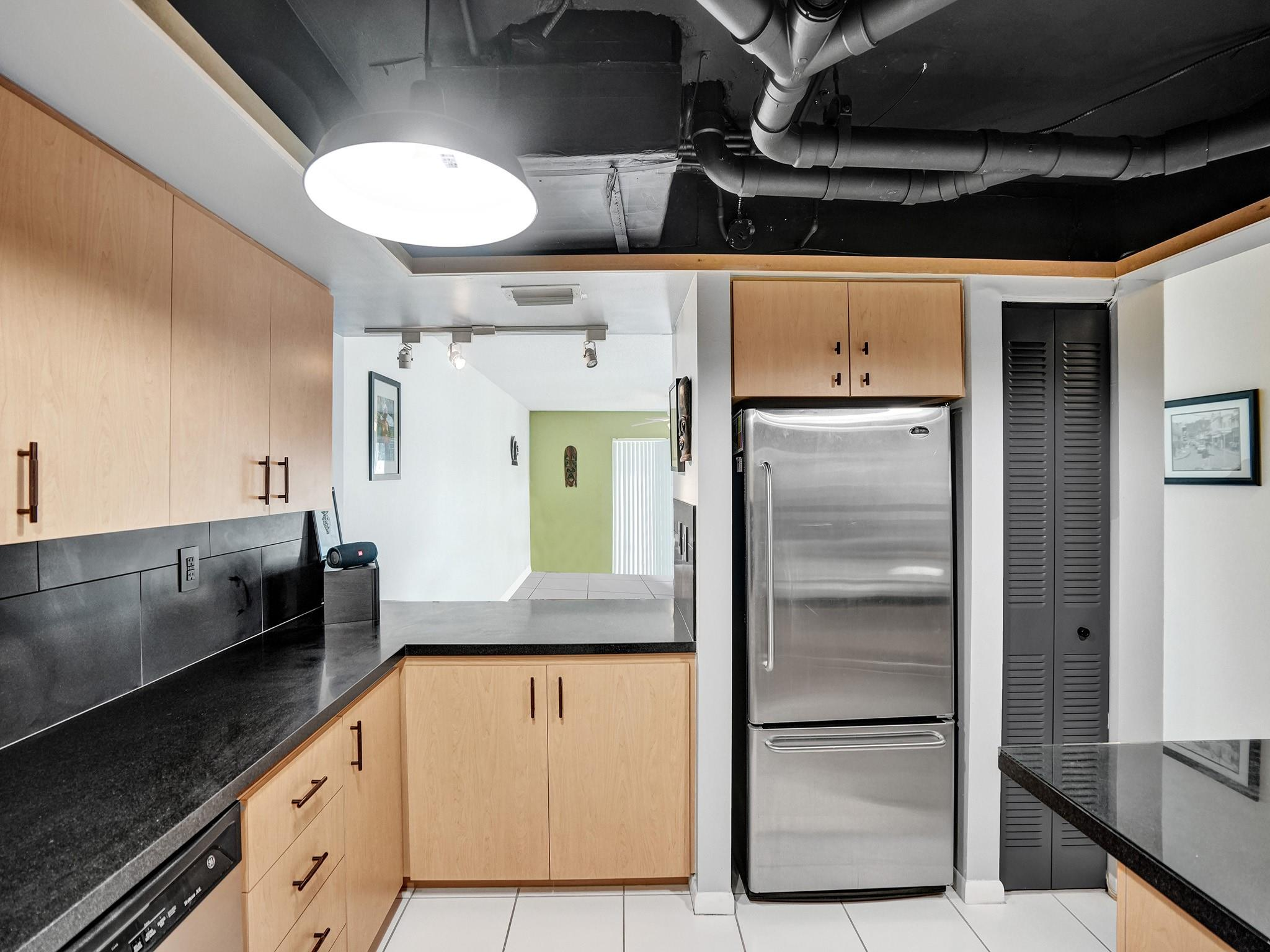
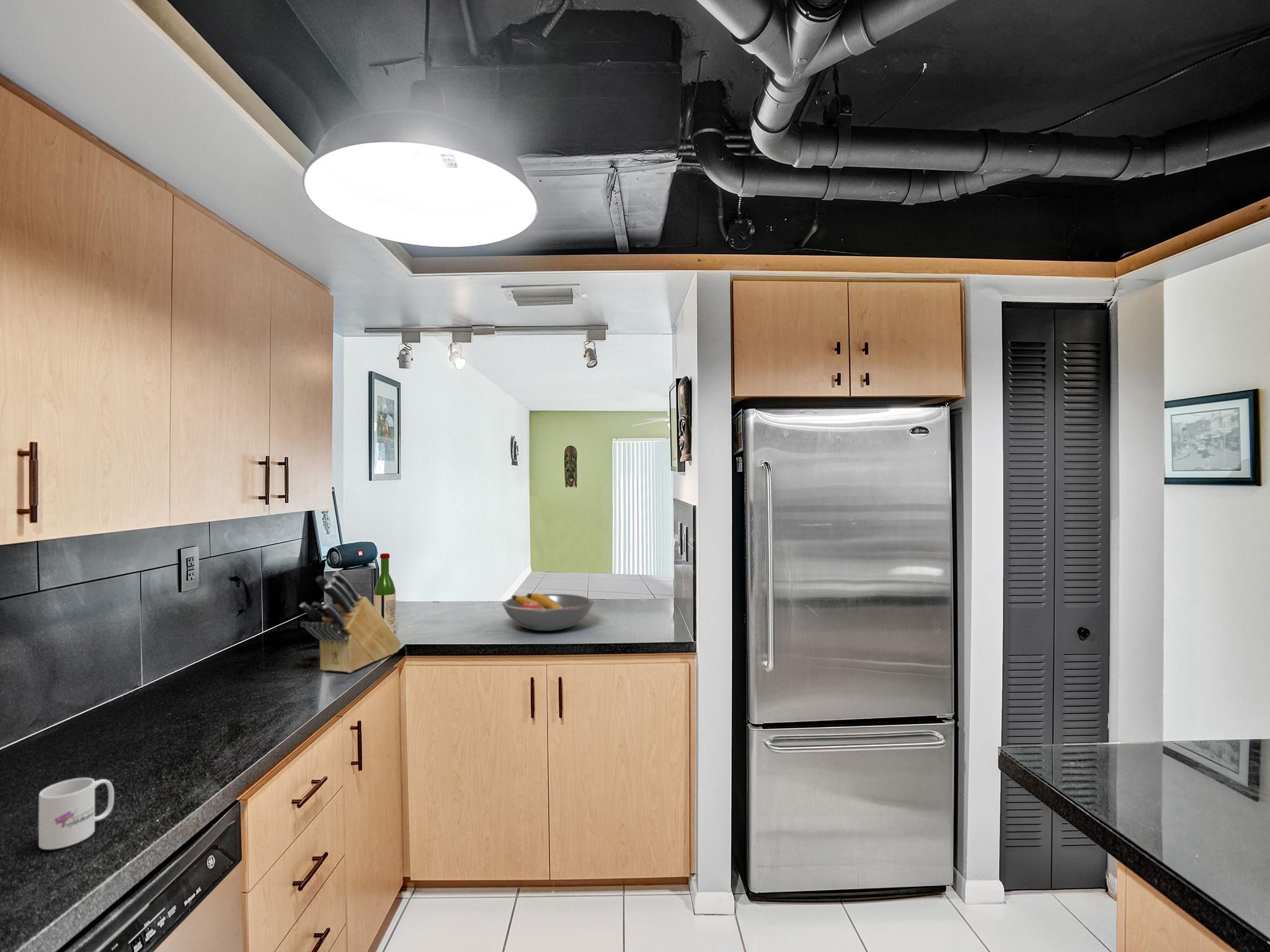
+ wine bottle (384, 594)
+ fruit bowl (548, 610)
+ mug (78, 808)
+ knife block (353, 615)
